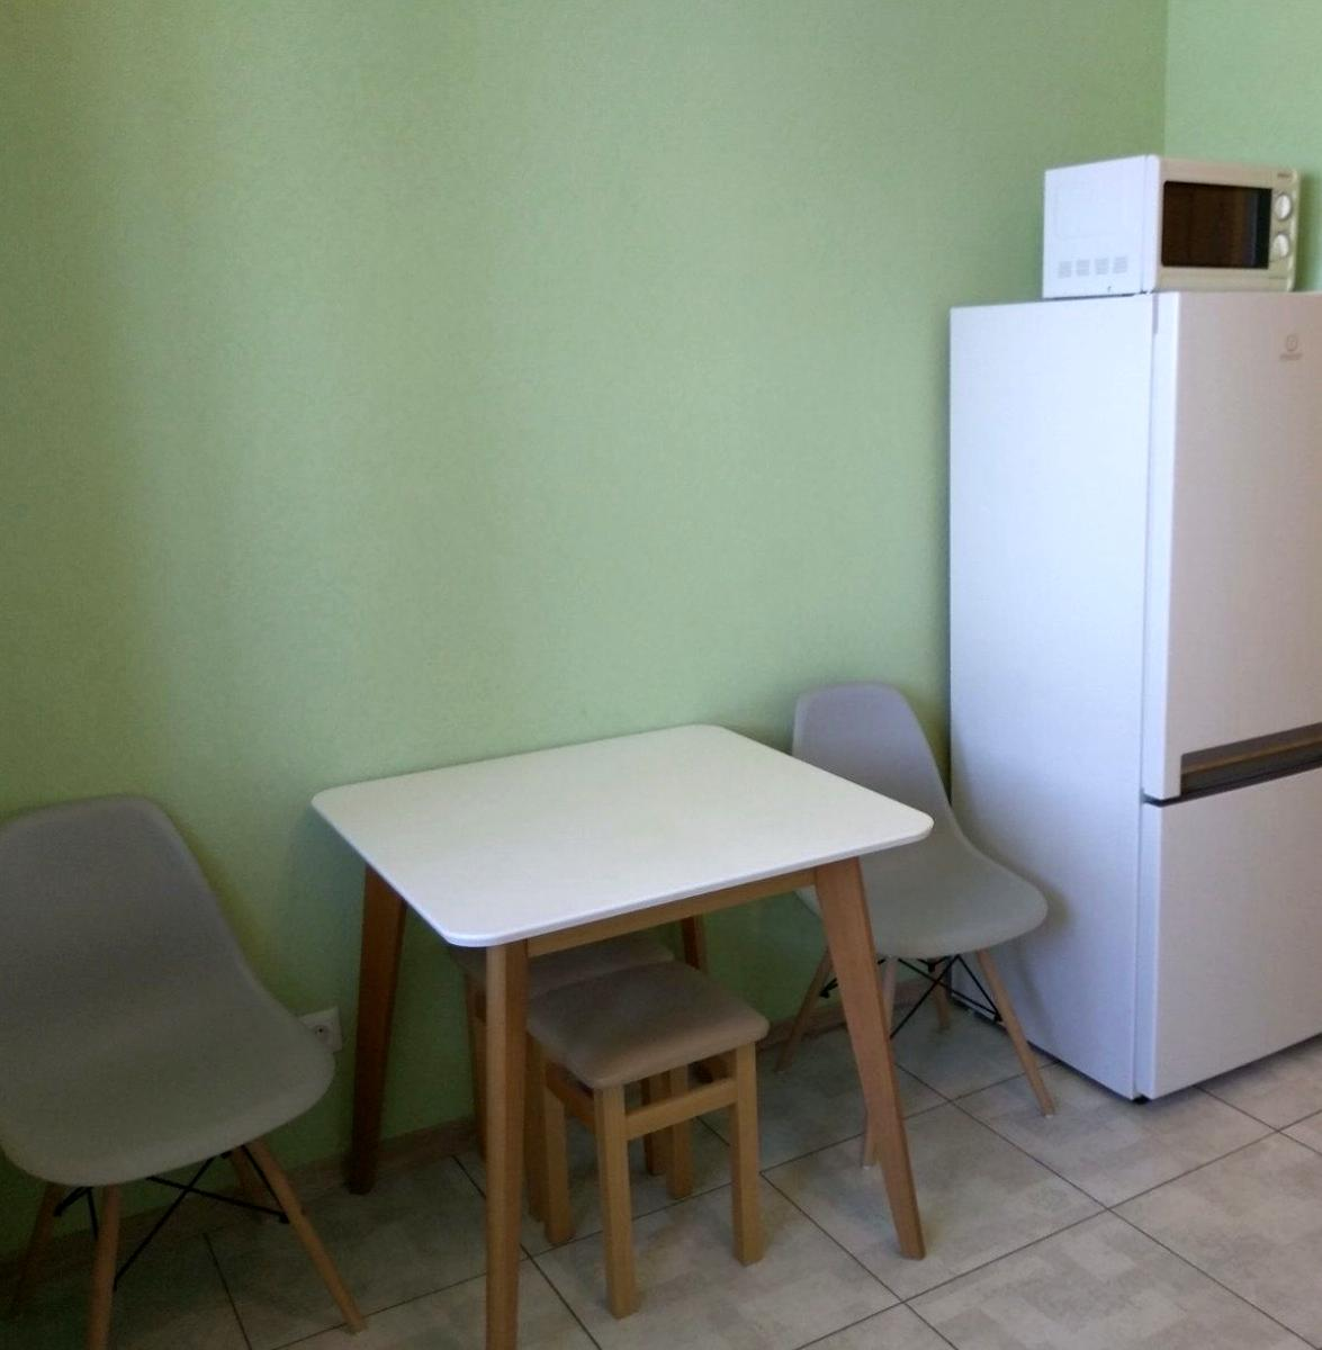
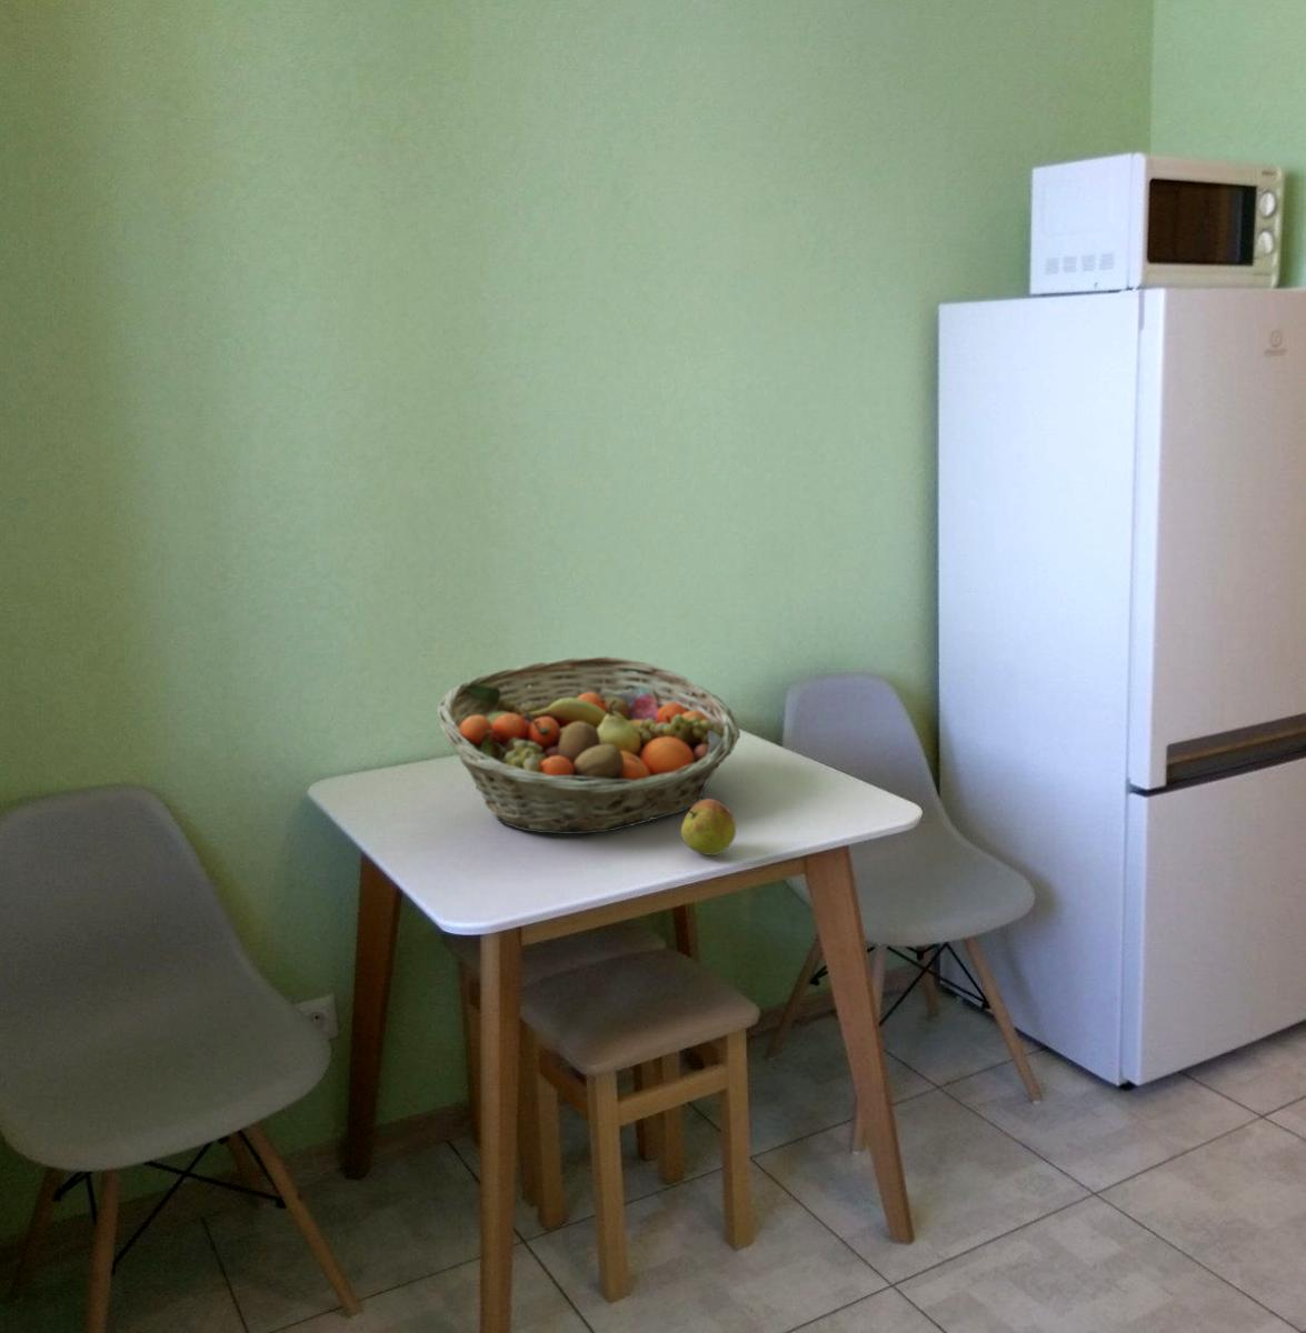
+ apple (708, 826)
+ fruit basket (590, 740)
